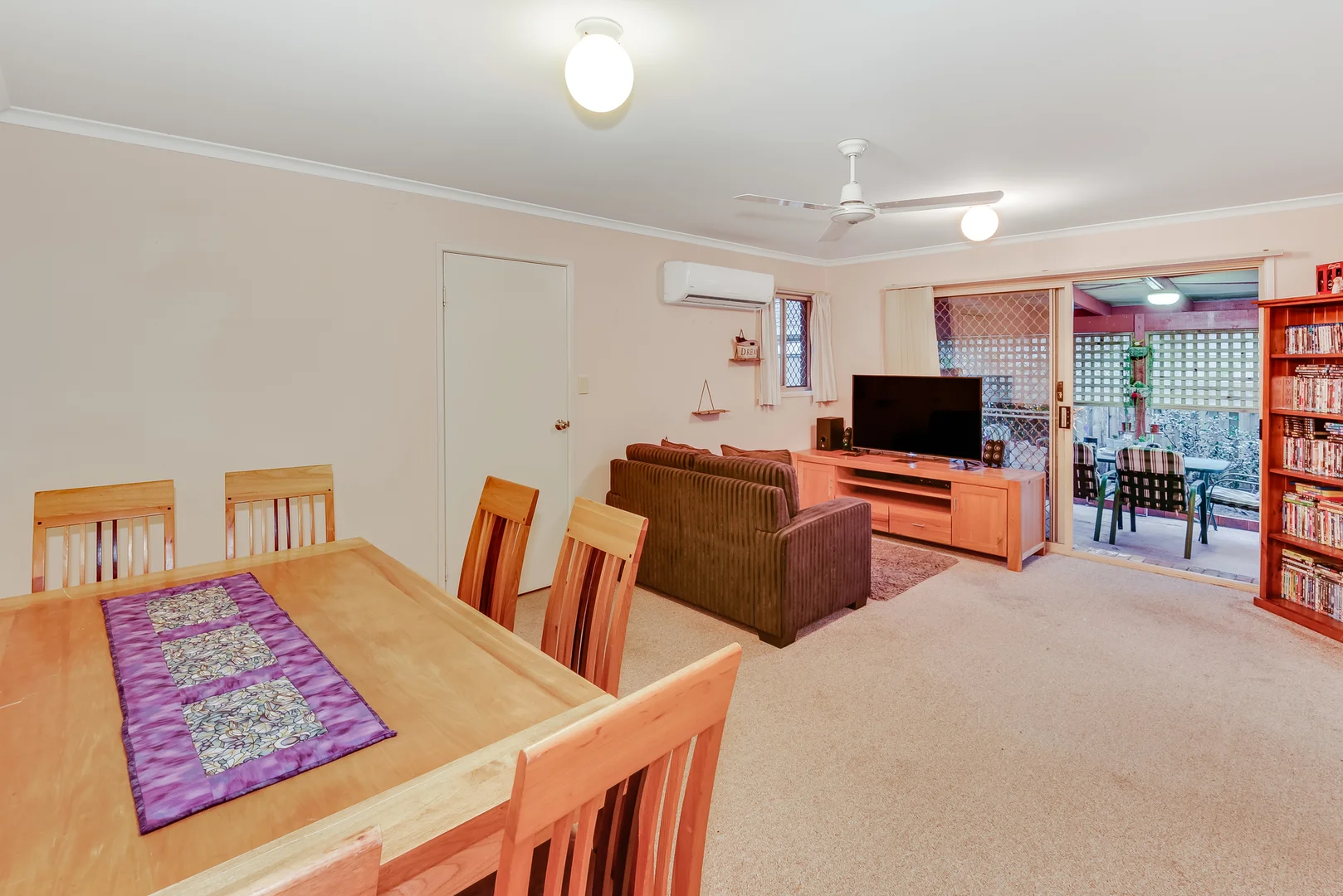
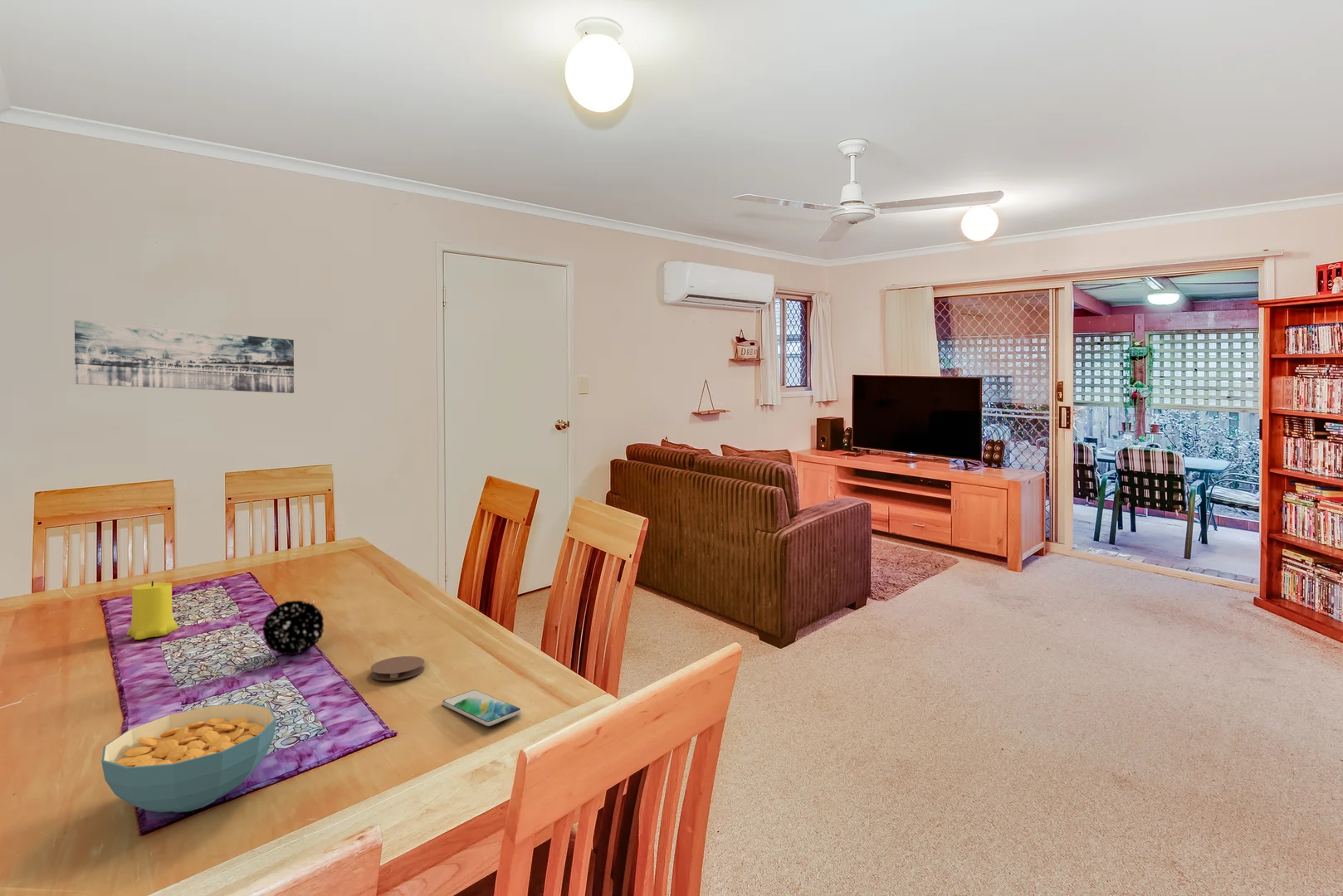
+ smartphone (481, 707)
+ coaster (398, 668)
+ decorative ball (292, 626)
+ wall art (193, 360)
+ candle (154, 606)
+ cereal bowl (194, 766)
